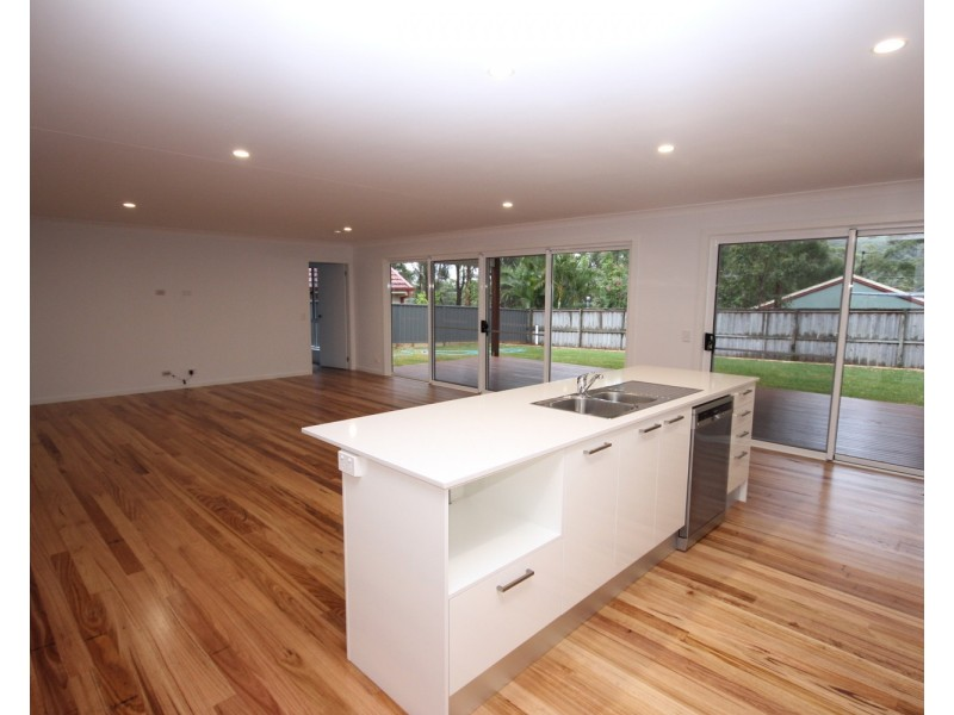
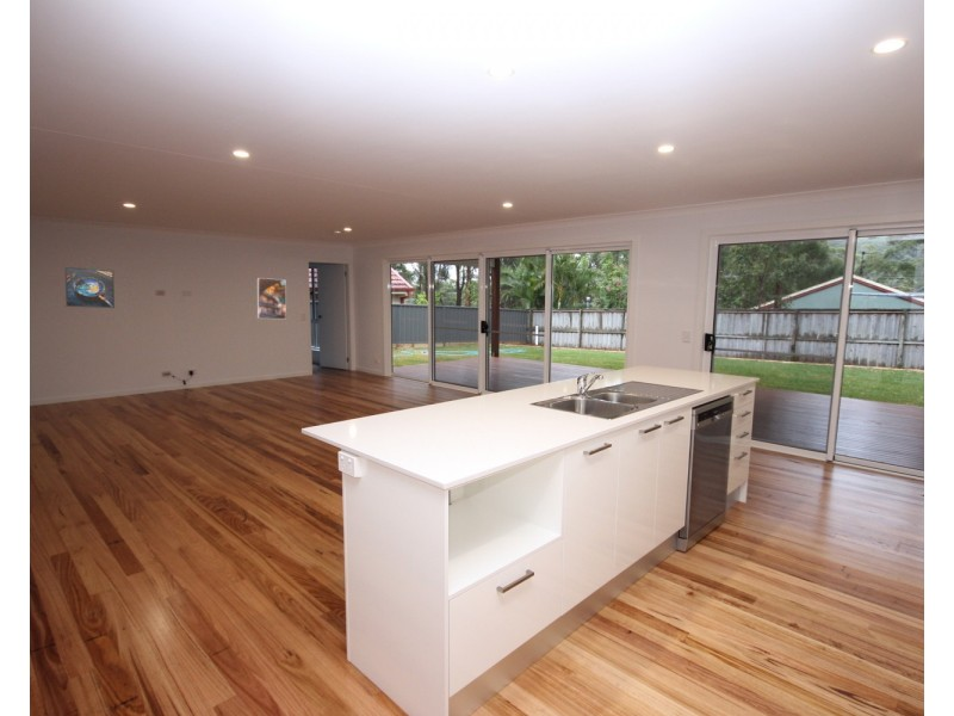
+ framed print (272, 298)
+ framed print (89, 288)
